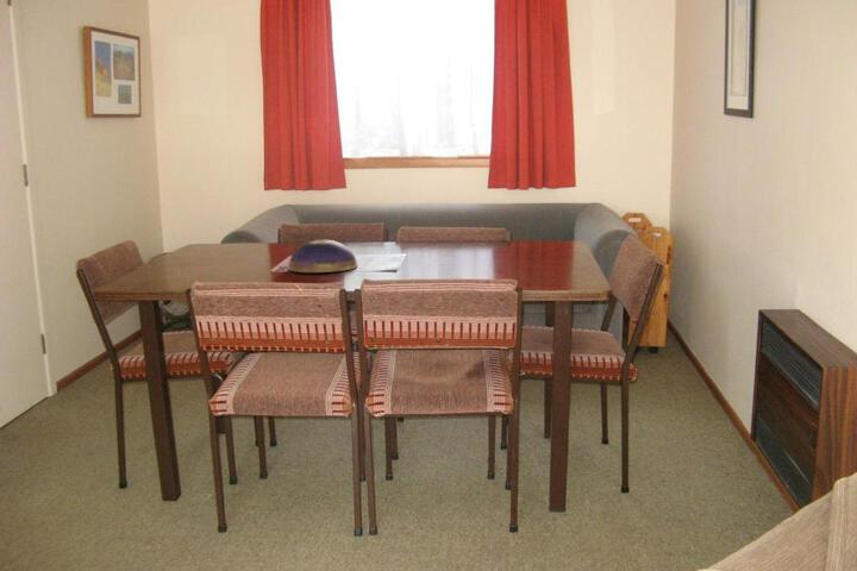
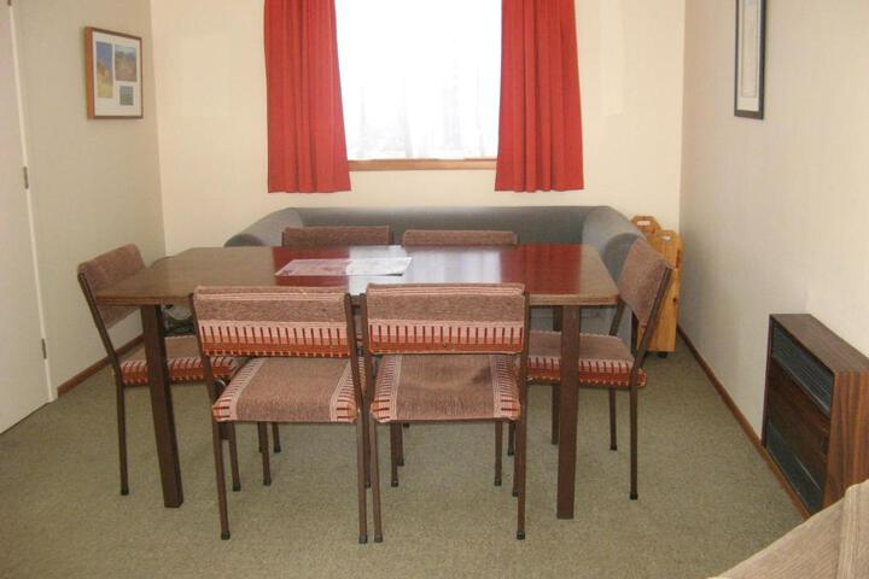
- decorative bowl (321, 253)
